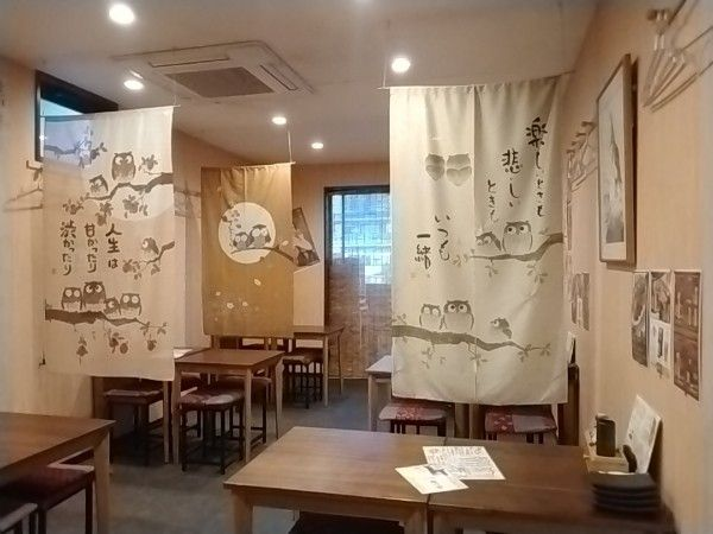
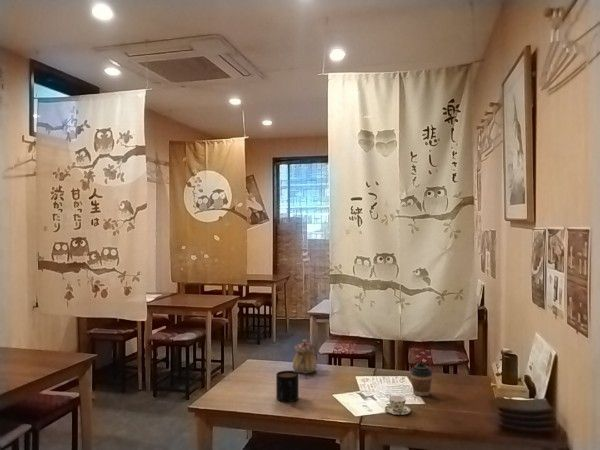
+ teacup (397, 404)
+ coffee cup (421, 379)
+ mug (288, 387)
+ teapot (304, 355)
